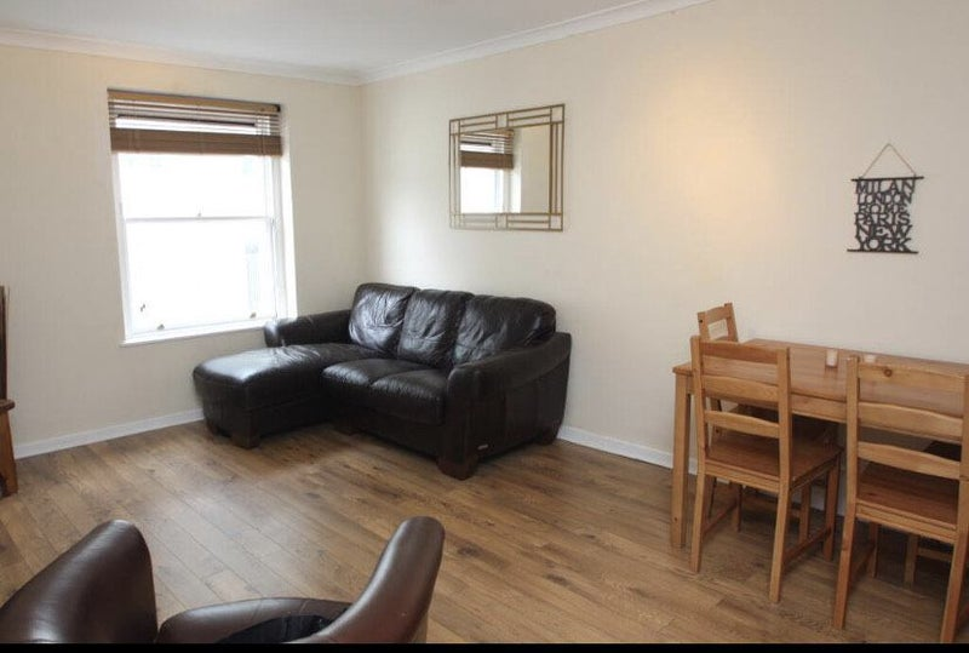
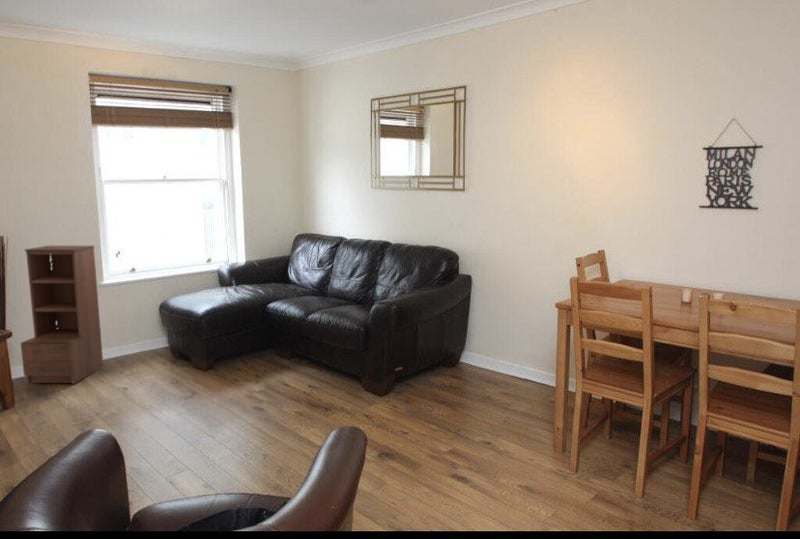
+ bookshelf (60, 312)
